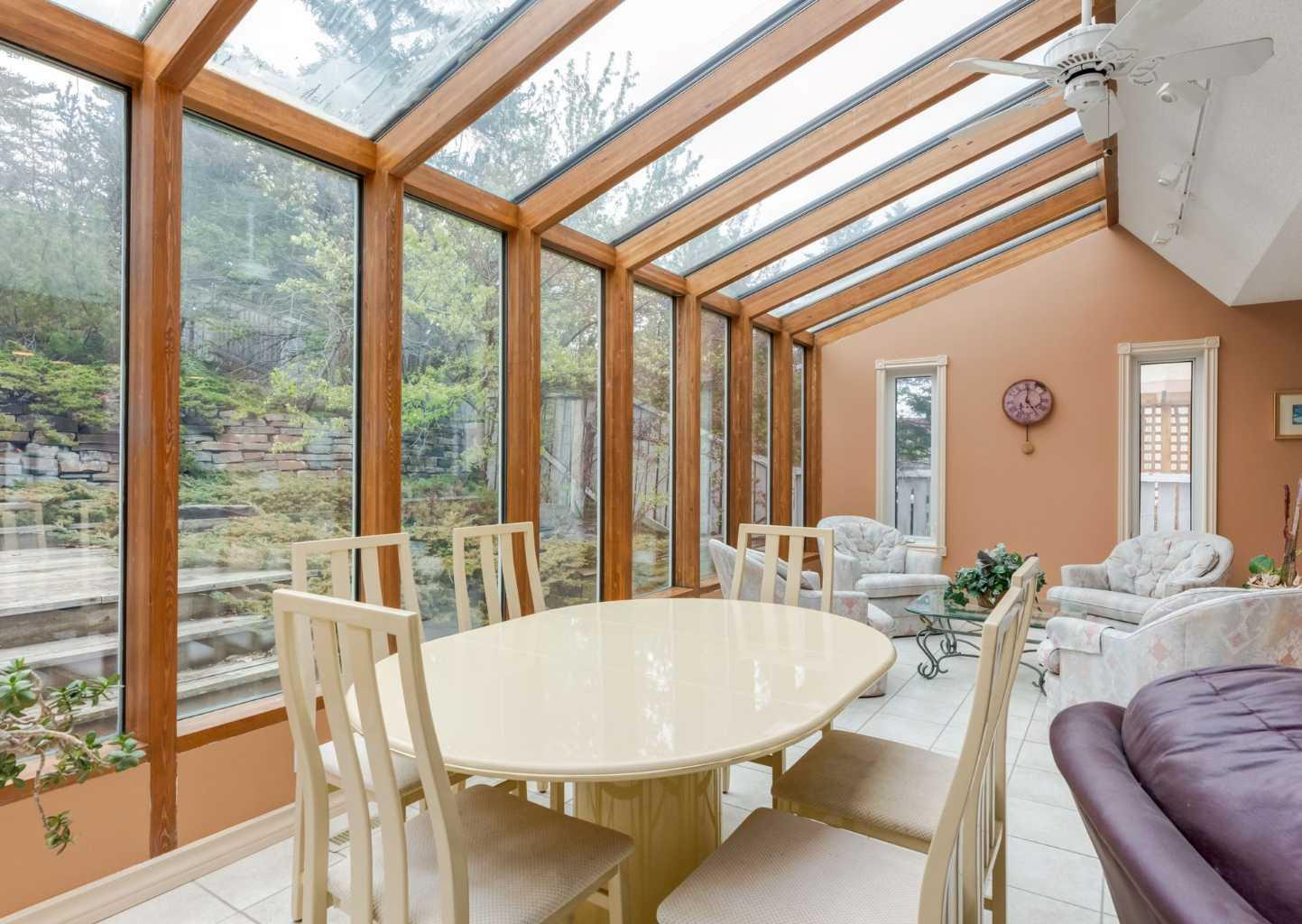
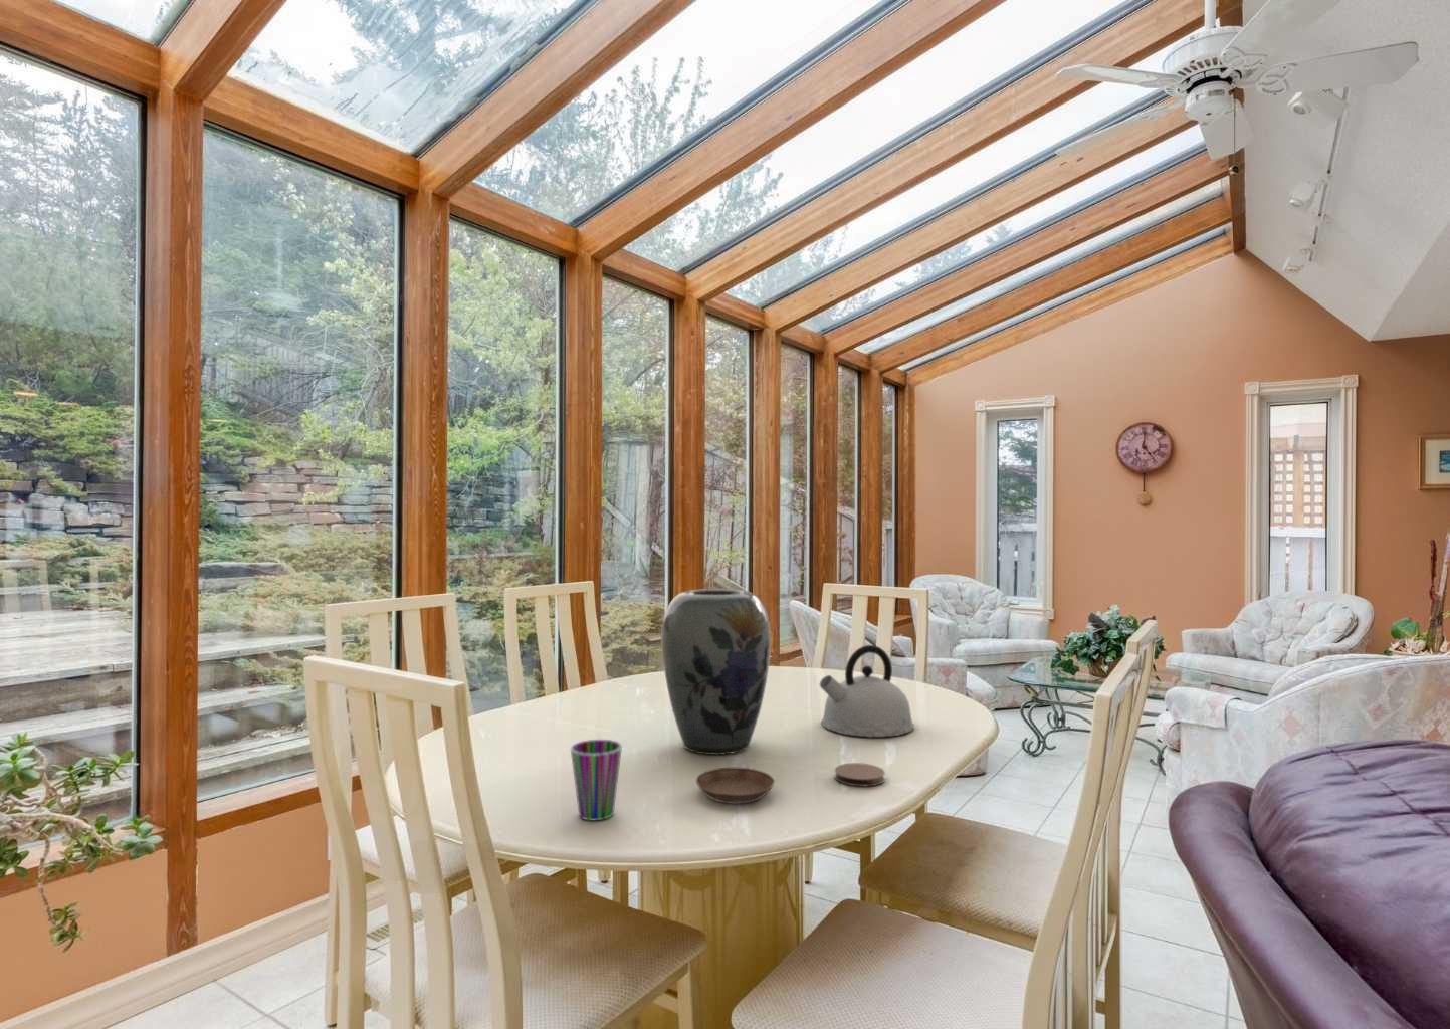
+ coaster (859, 774)
+ kettle (863, 685)
+ vase (715, 668)
+ cup (596, 780)
+ saucer (735, 786)
